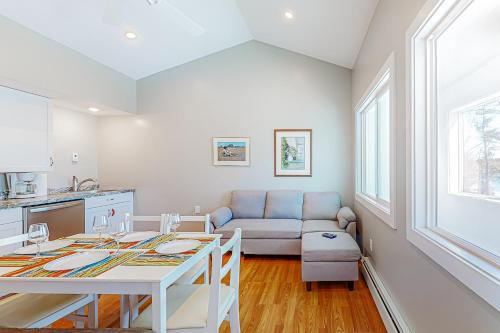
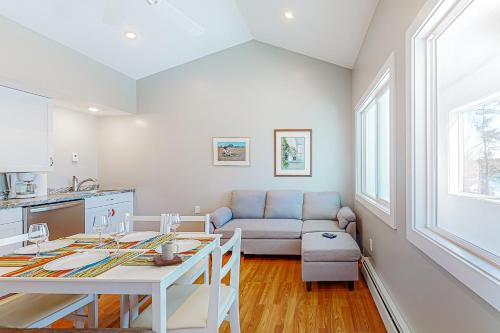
+ mug (167, 252)
